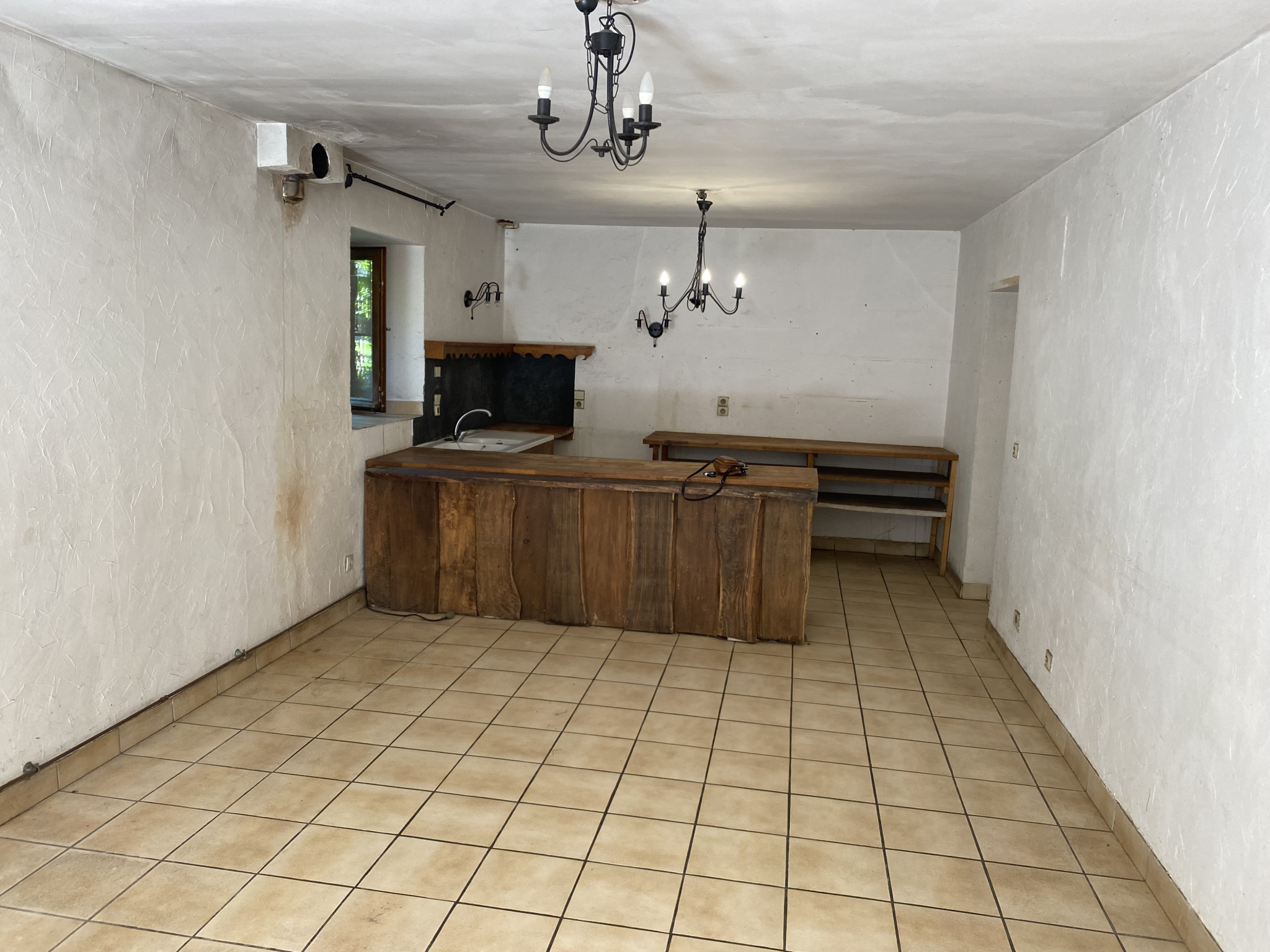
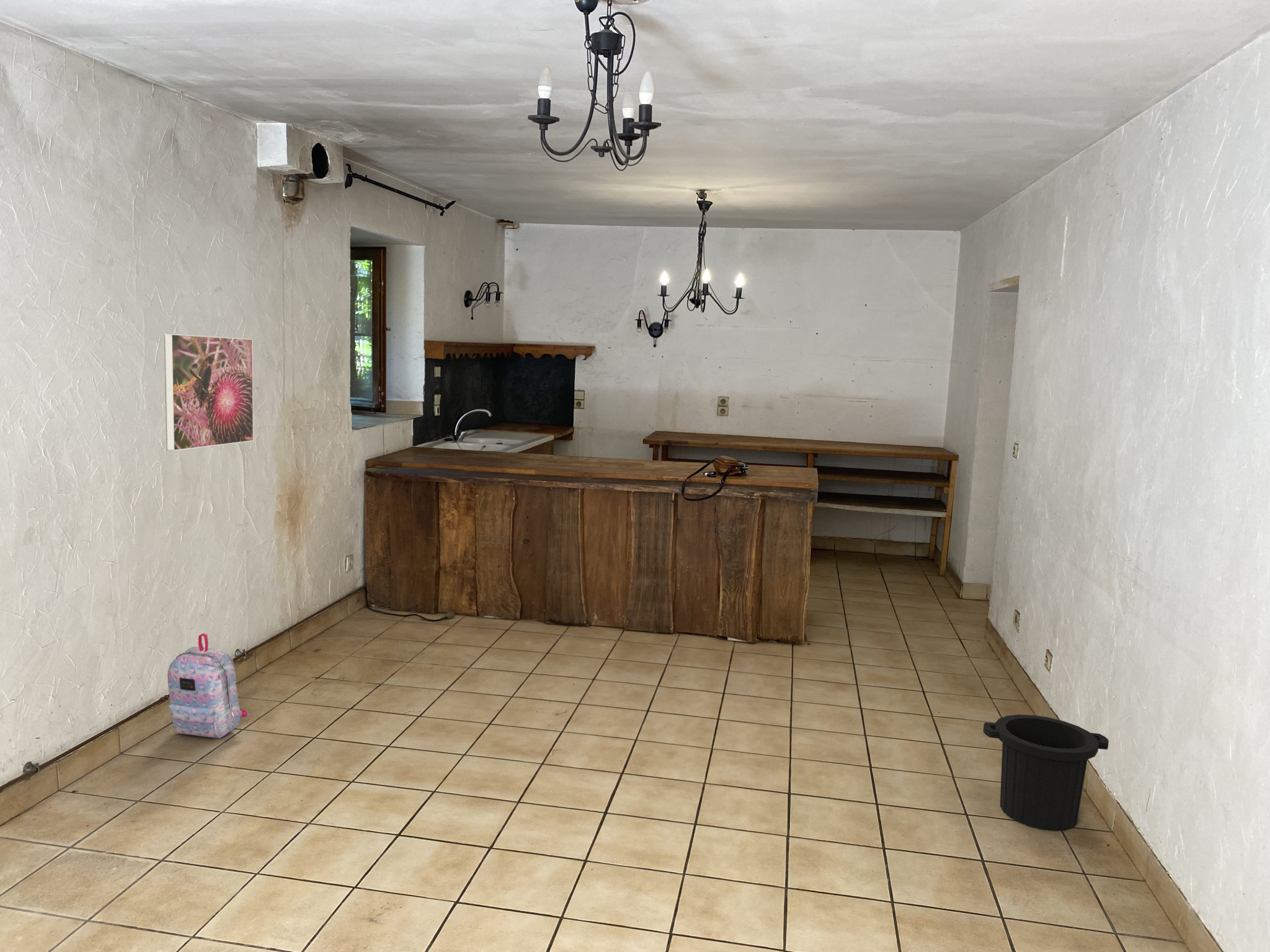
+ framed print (212, 391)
+ trash can (1042, 773)
+ backpack (207, 682)
